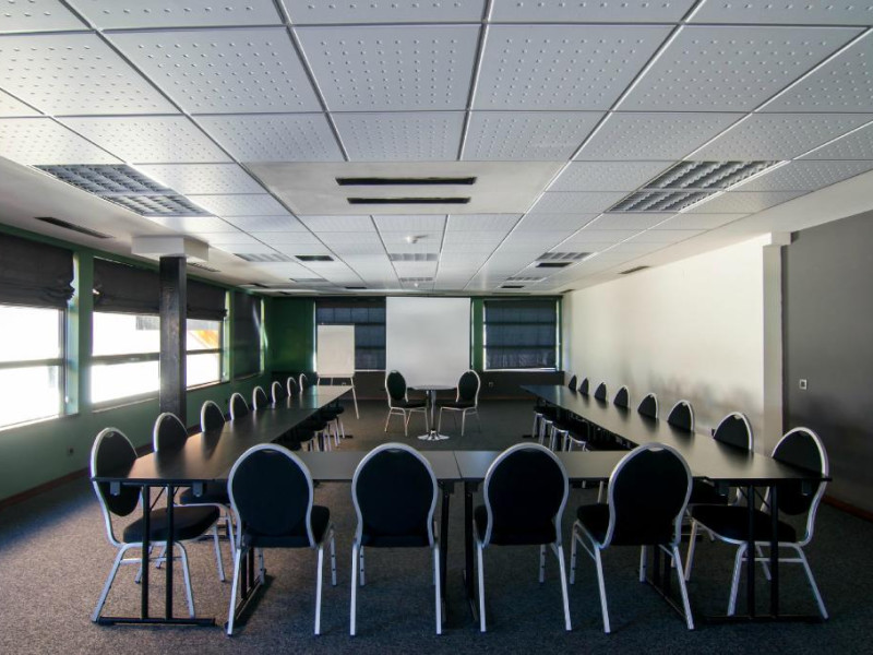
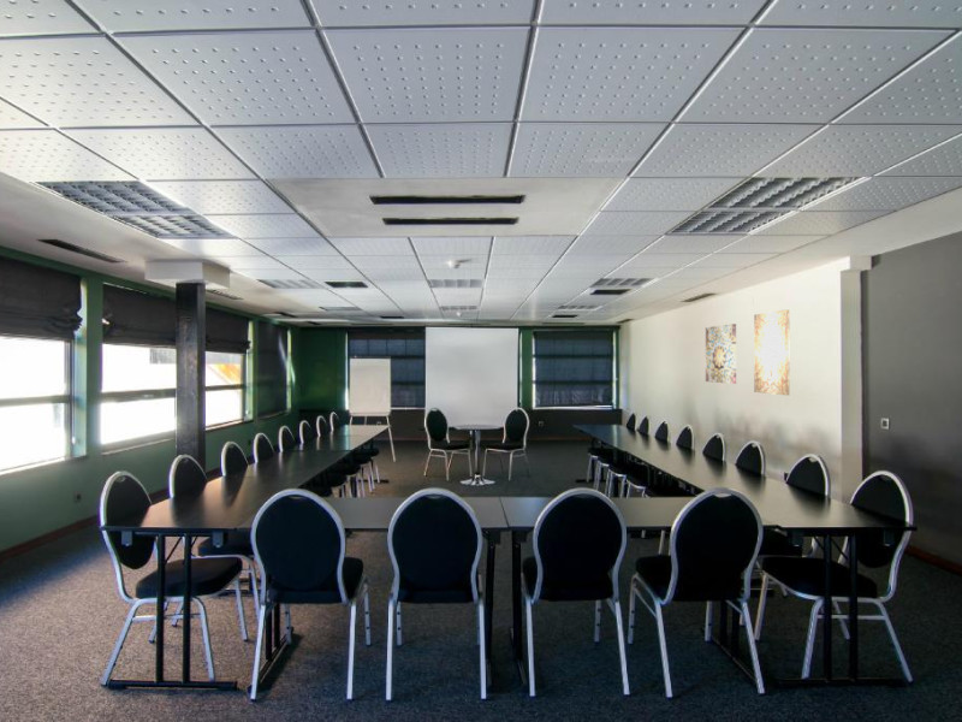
+ wall art (719, 354)
+ wall art (771, 353)
